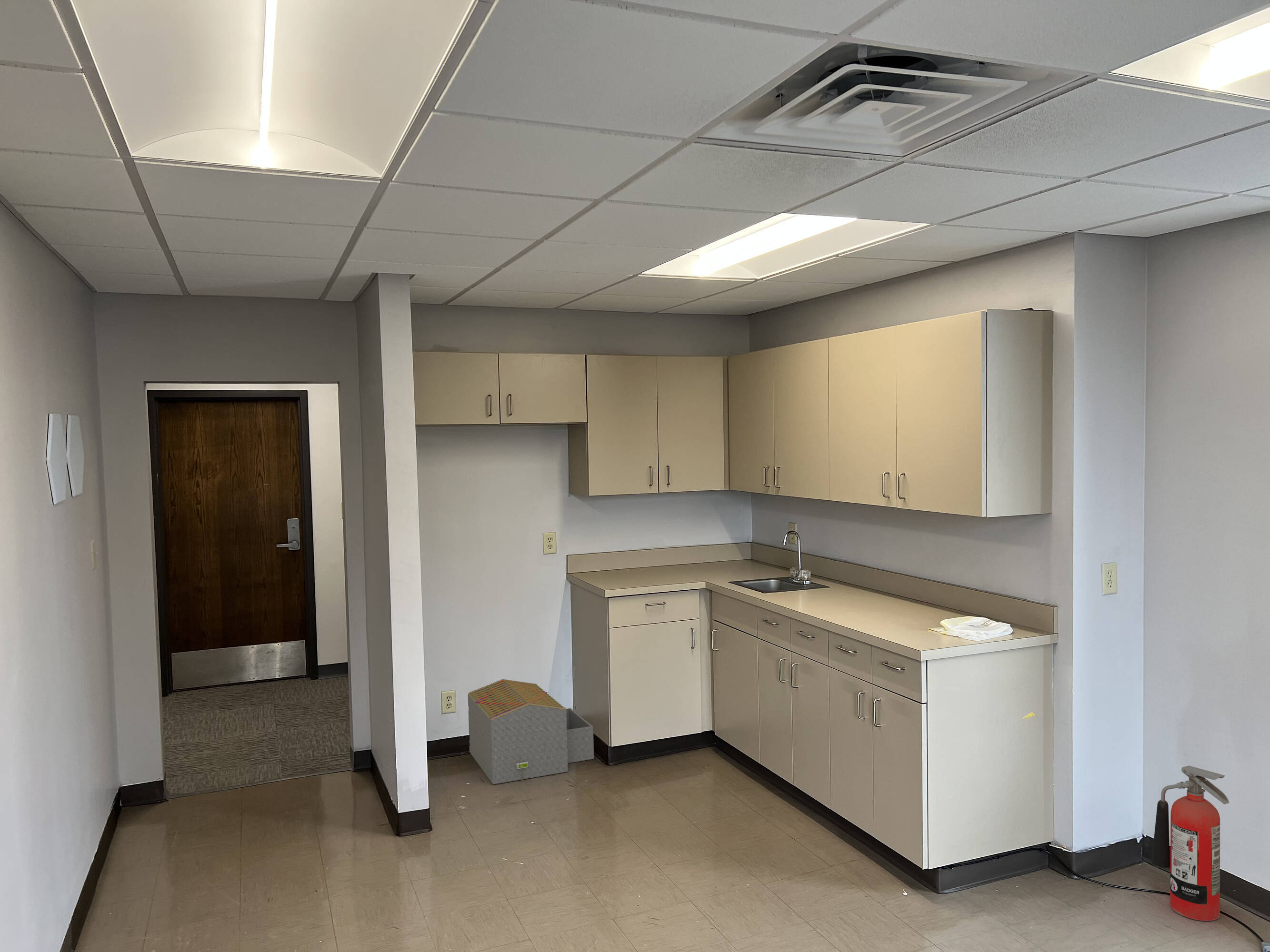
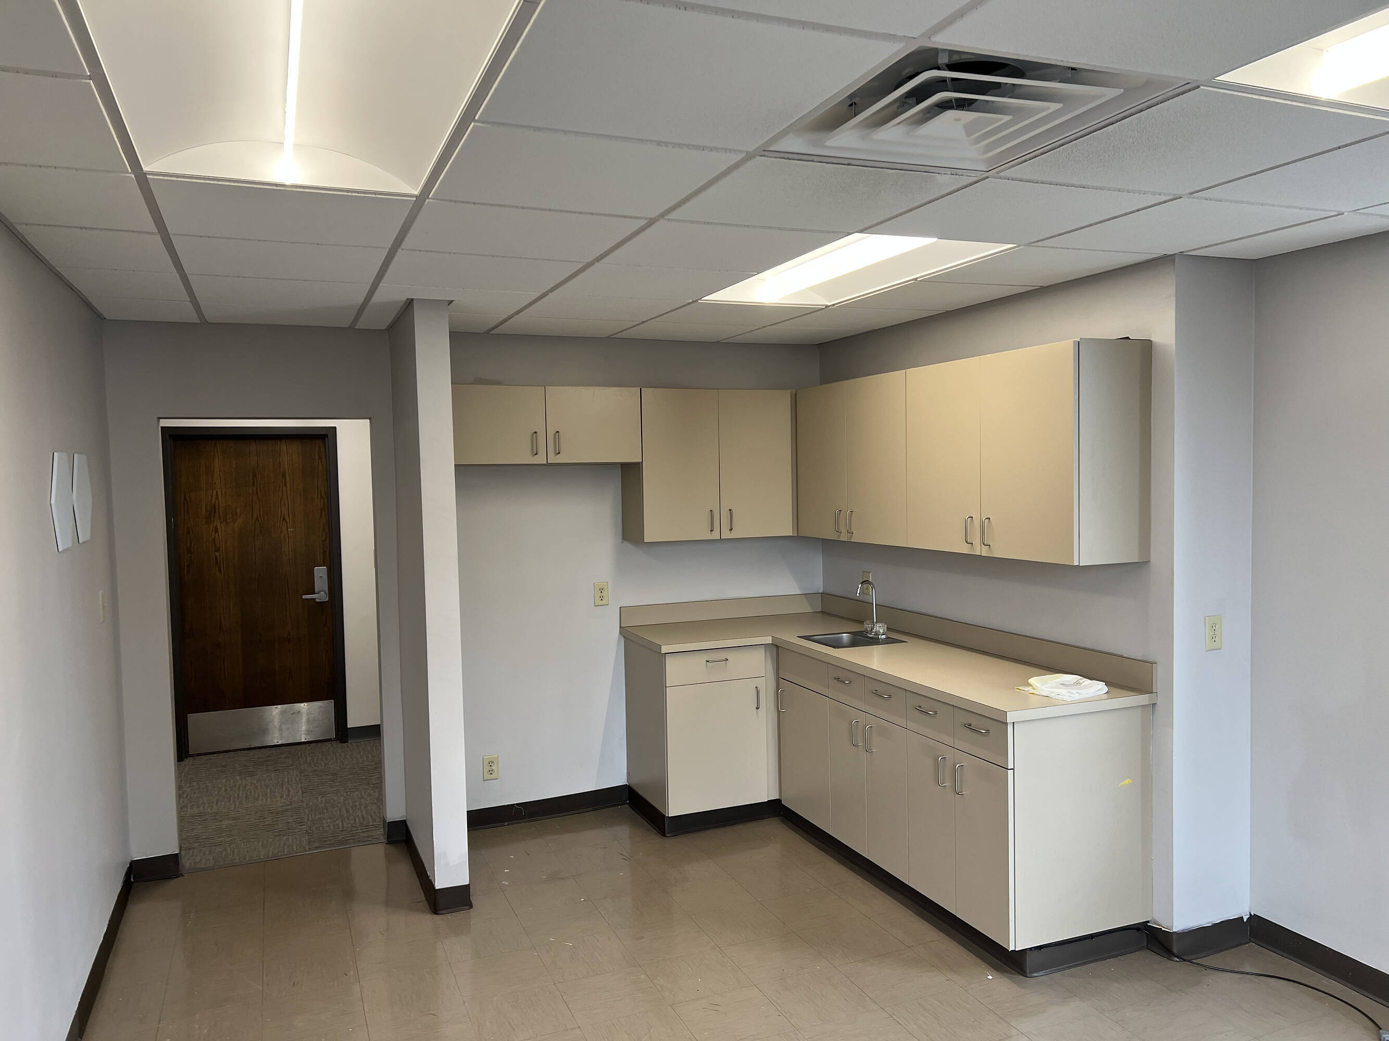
- architectural model (533, 724)
- fire extinguisher (1193, 838)
